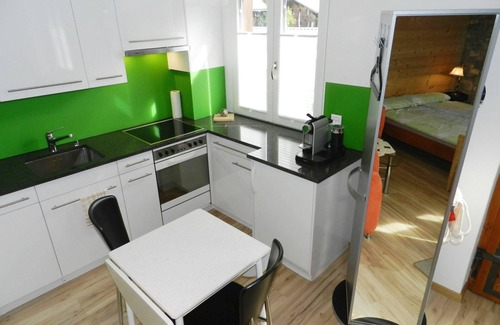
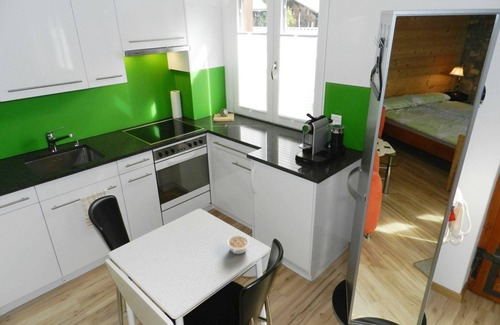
+ legume (238, 245)
